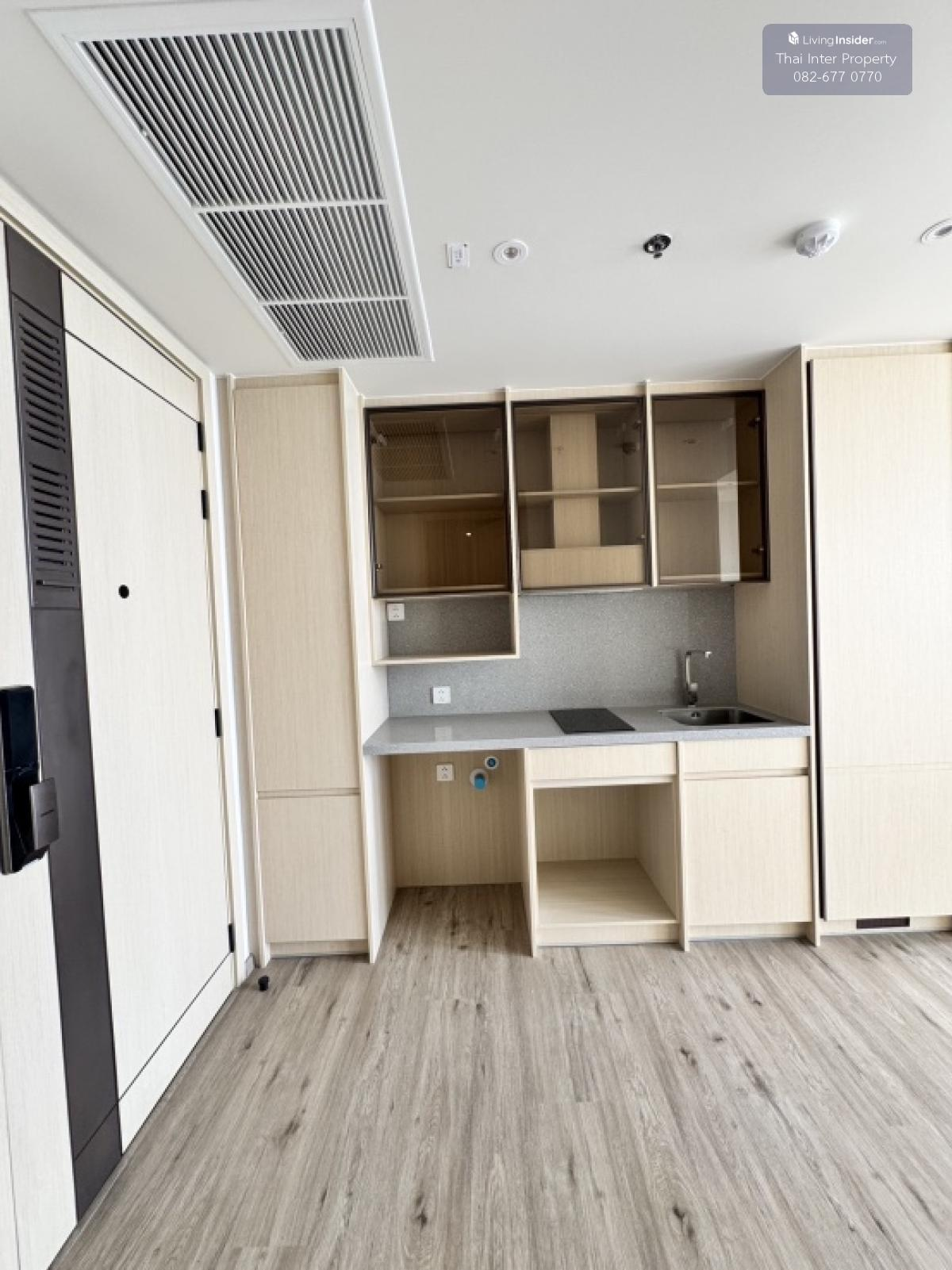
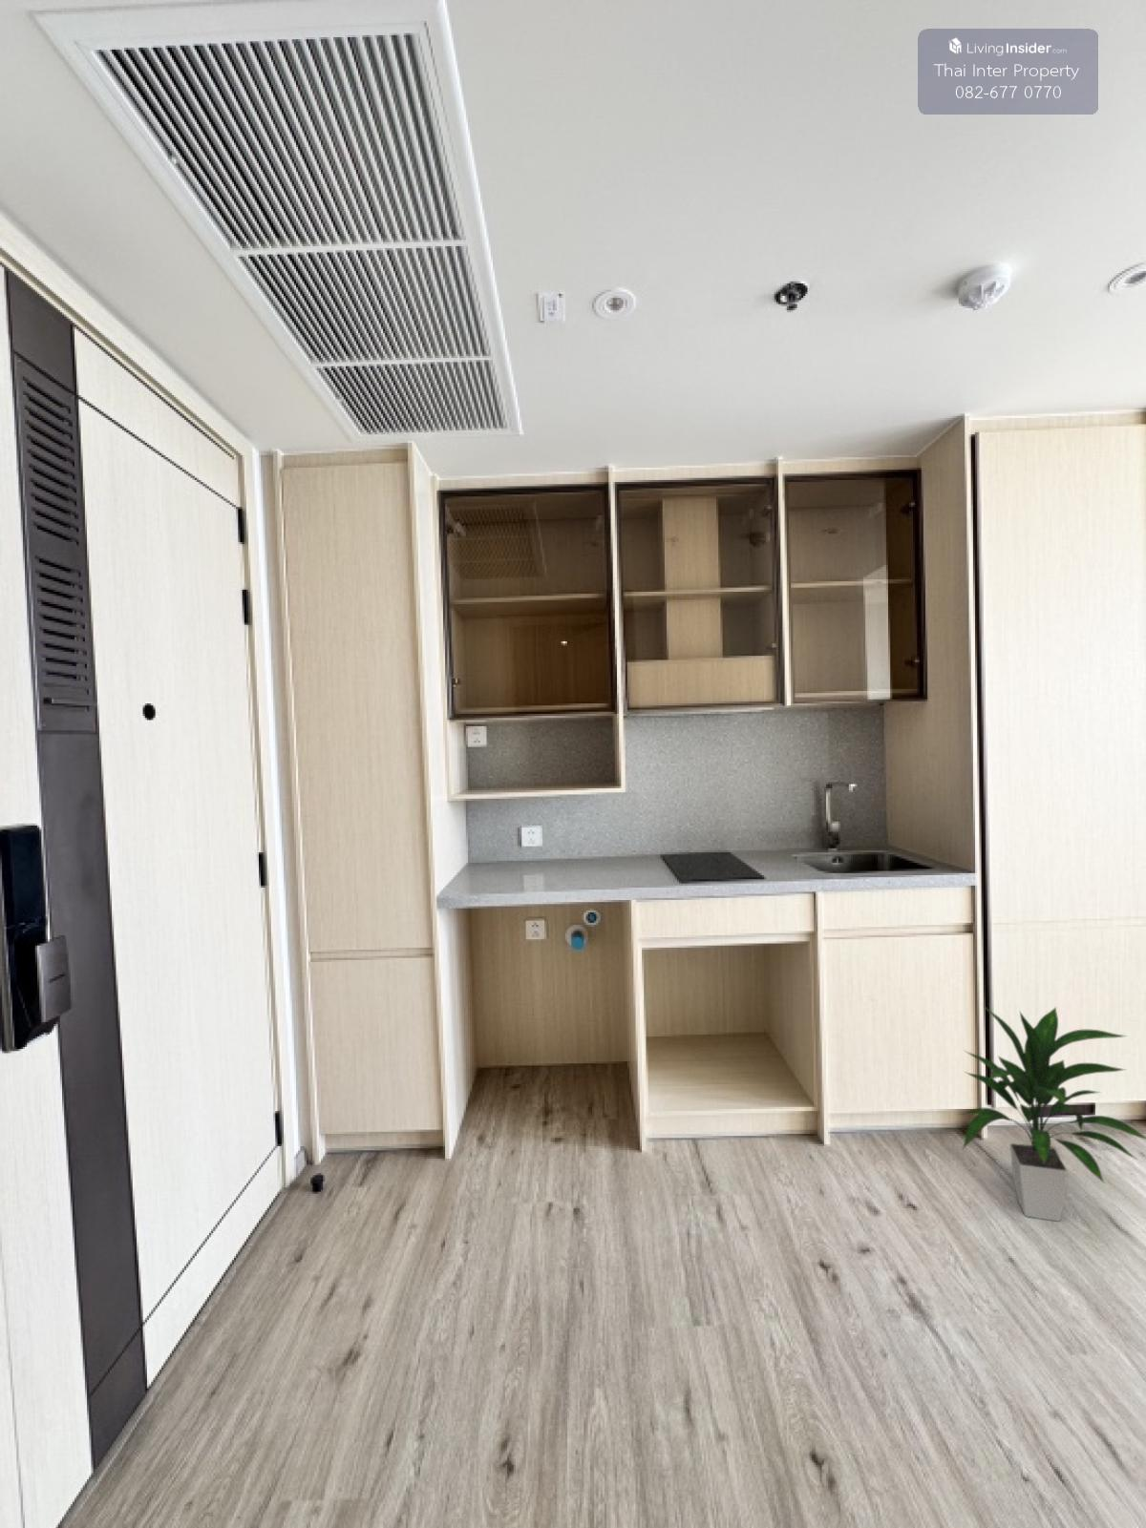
+ indoor plant (1040, 1106)
